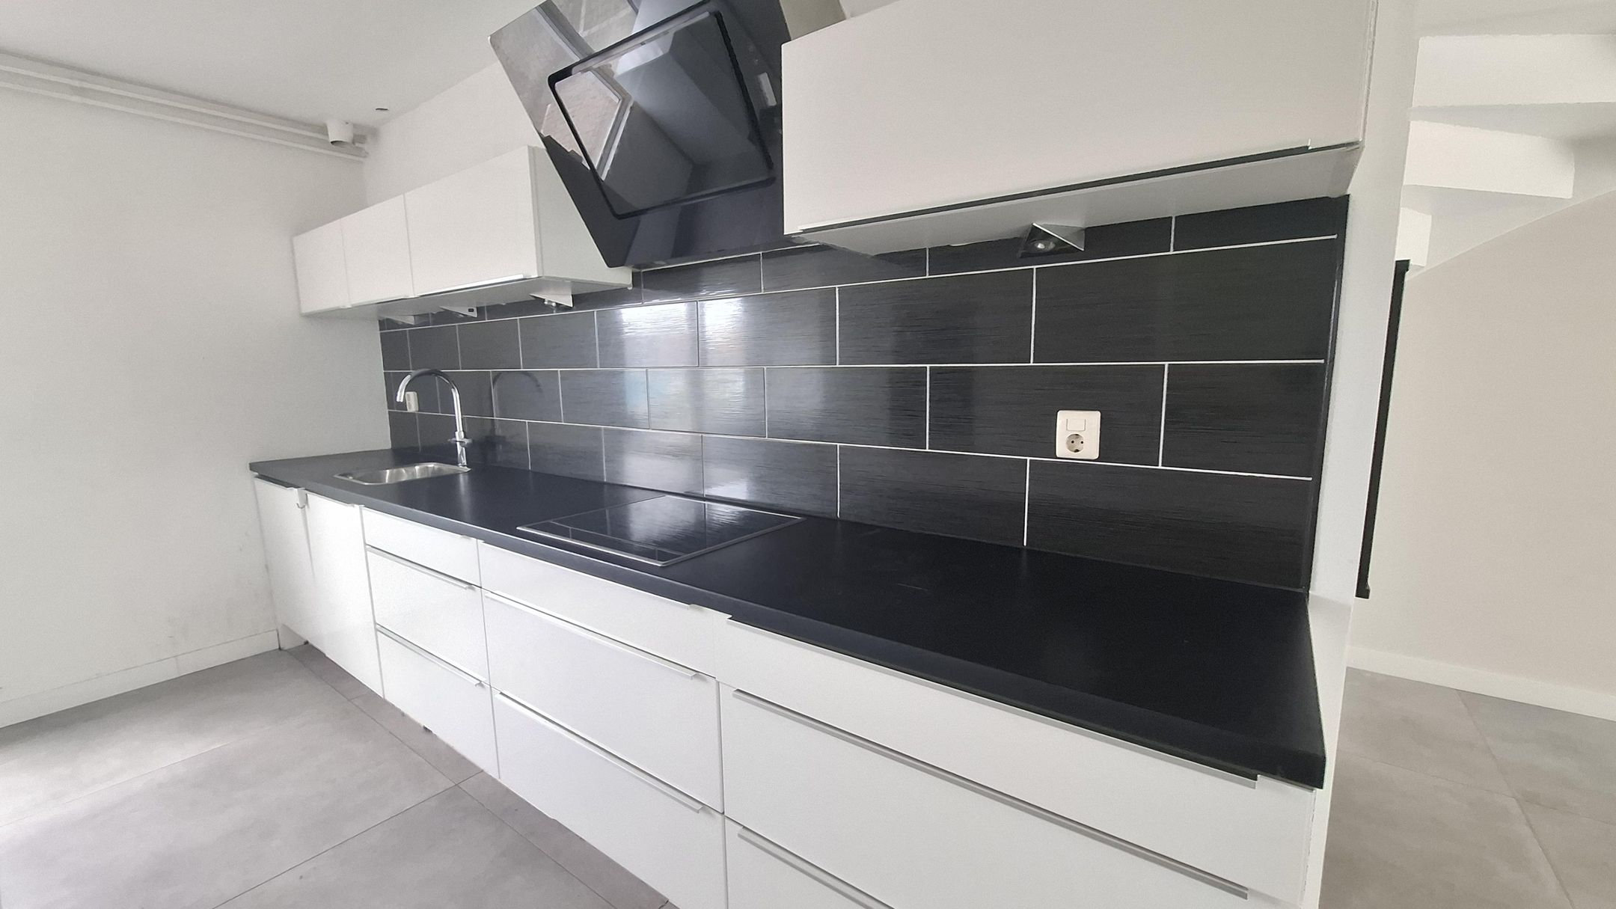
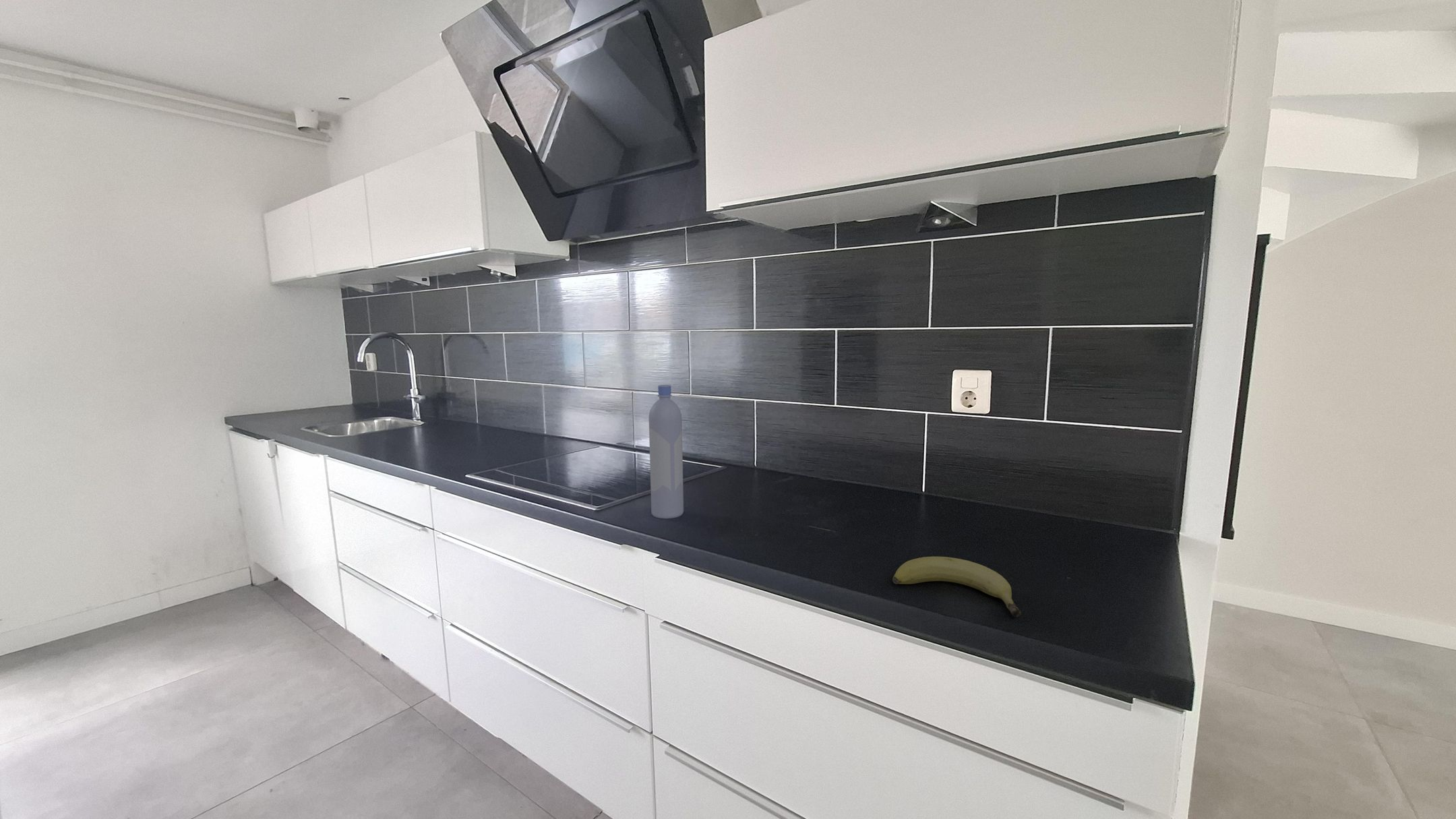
+ bottle (666, 450)
+ fruit (959, 579)
